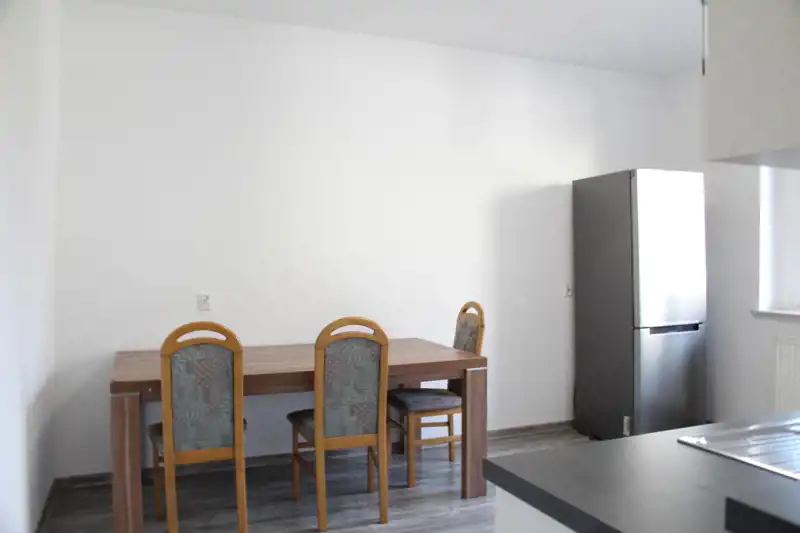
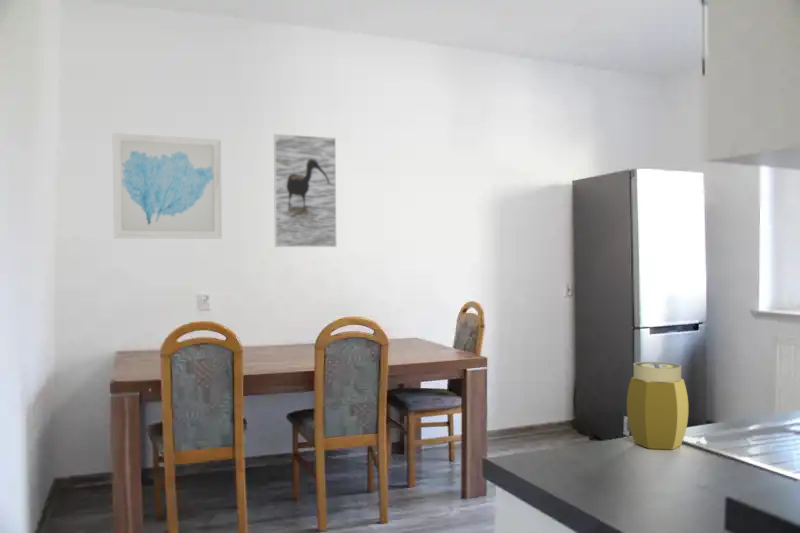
+ wall art (168, 187)
+ jar (657, 404)
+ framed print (305, 191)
